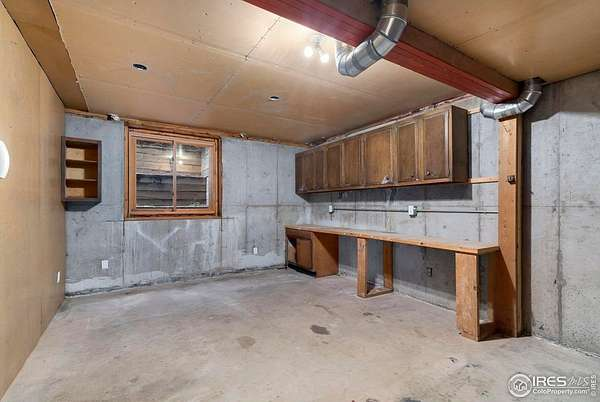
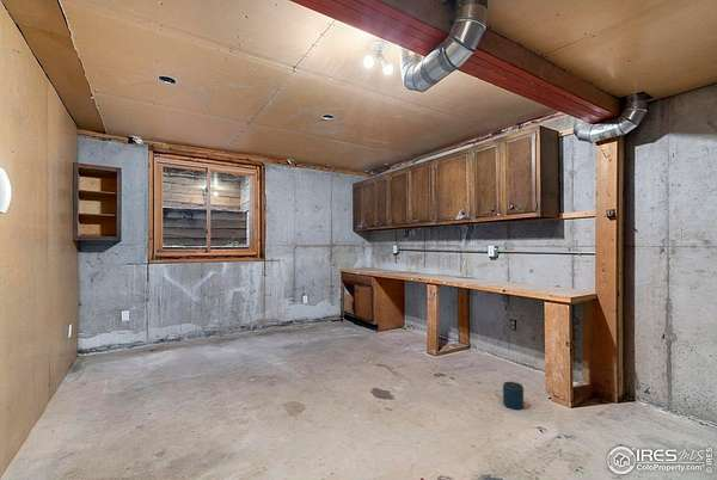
+ speaker (513, 394)
